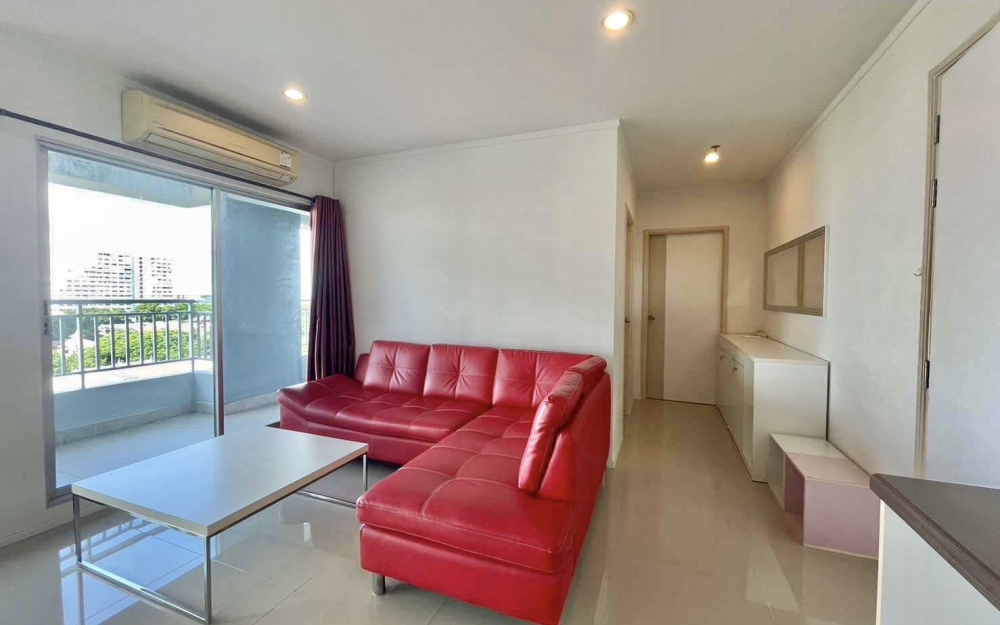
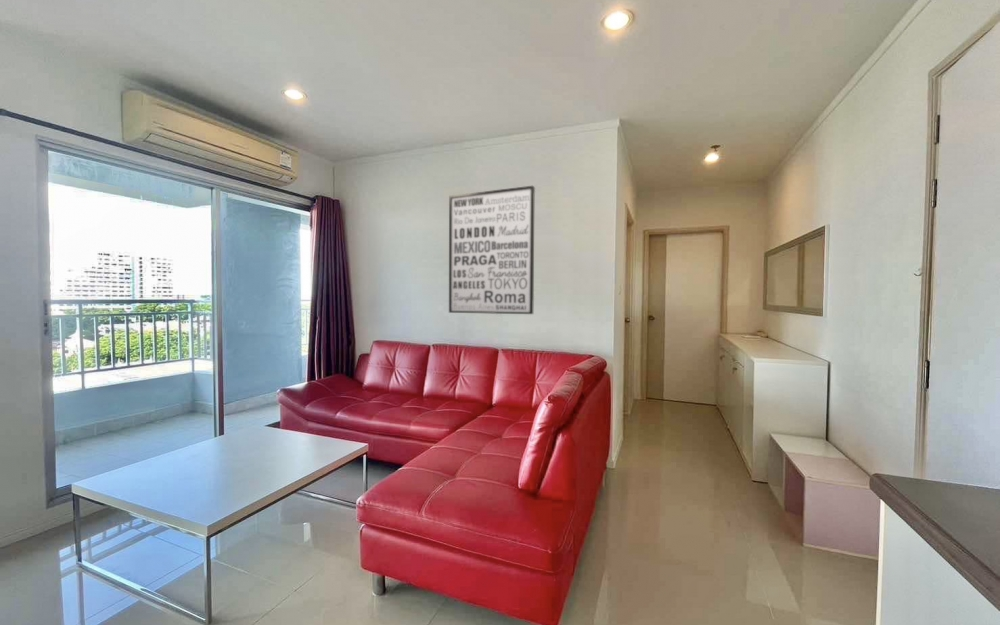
+ wall art (489, 252)
